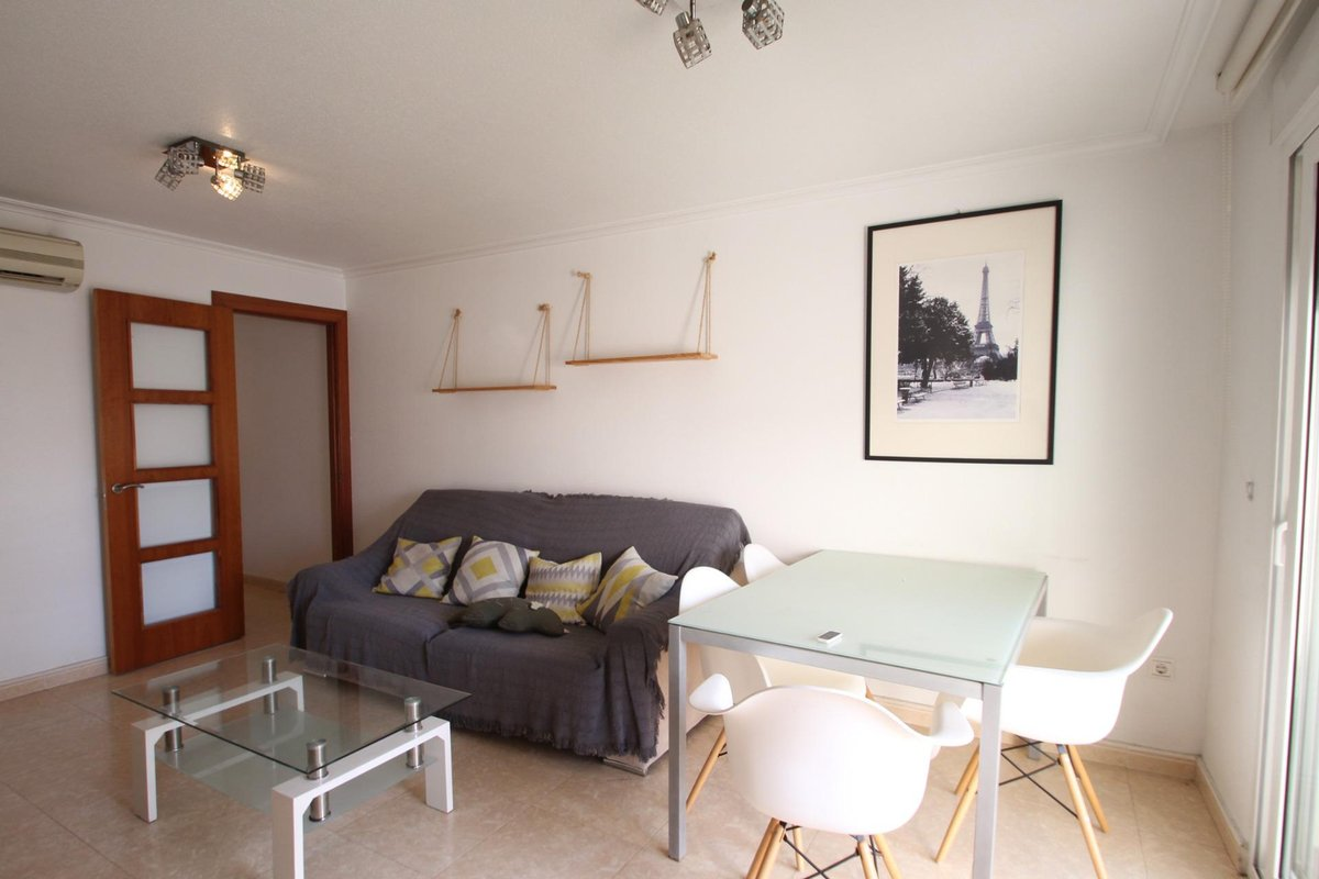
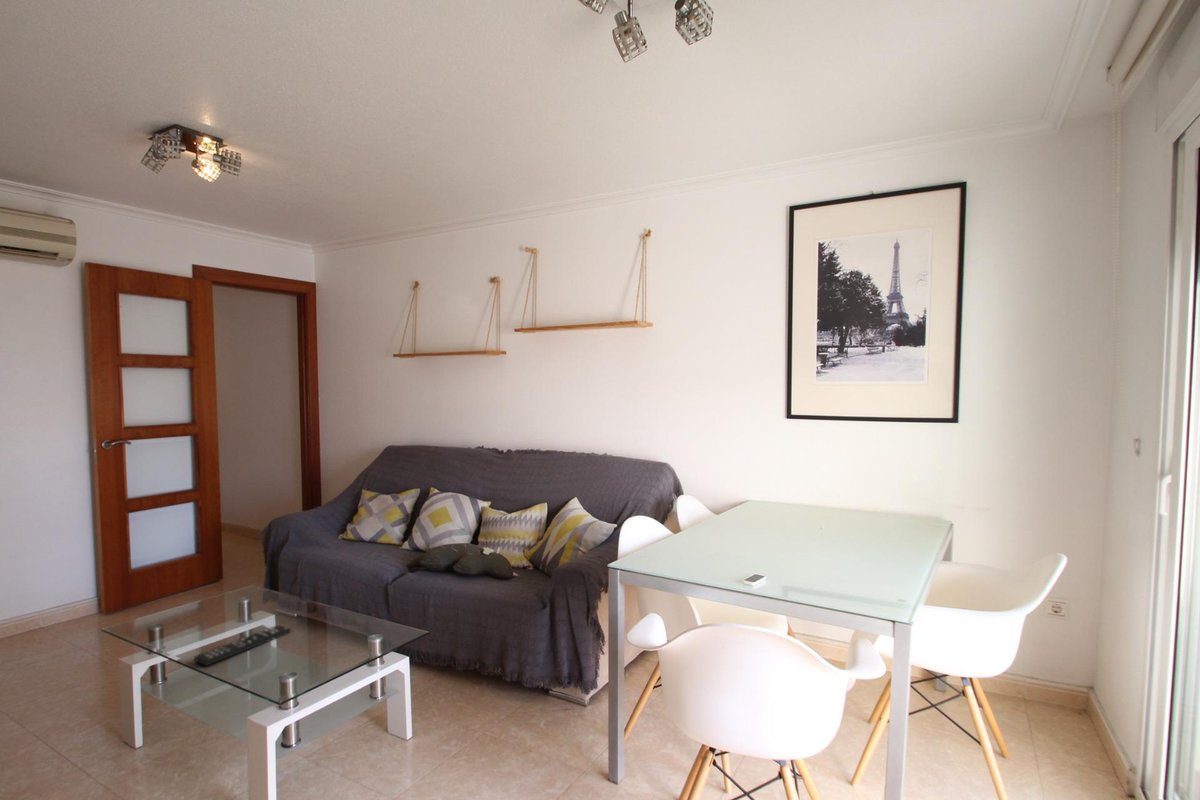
+ remote control (245, 643)
